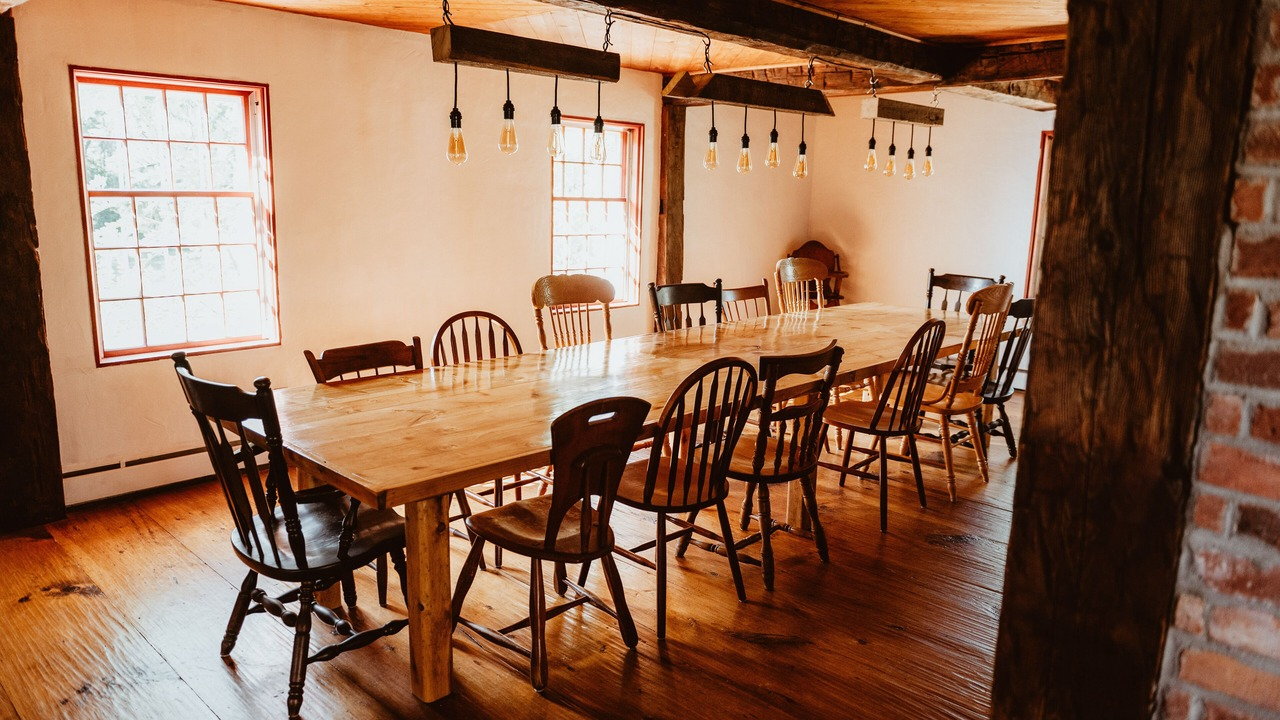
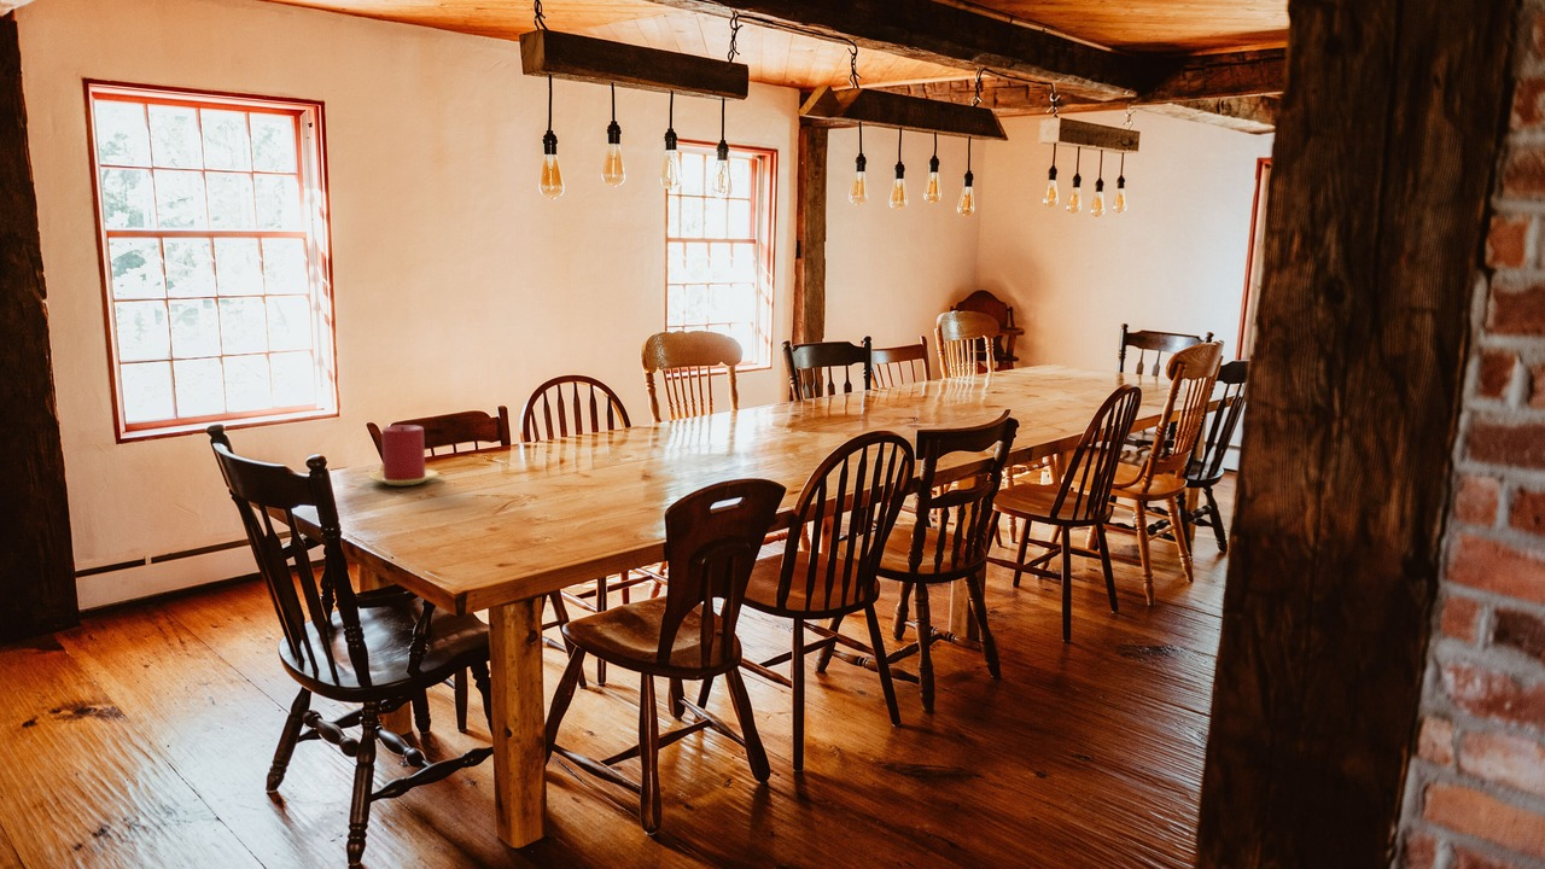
+ candle (403, 454)
